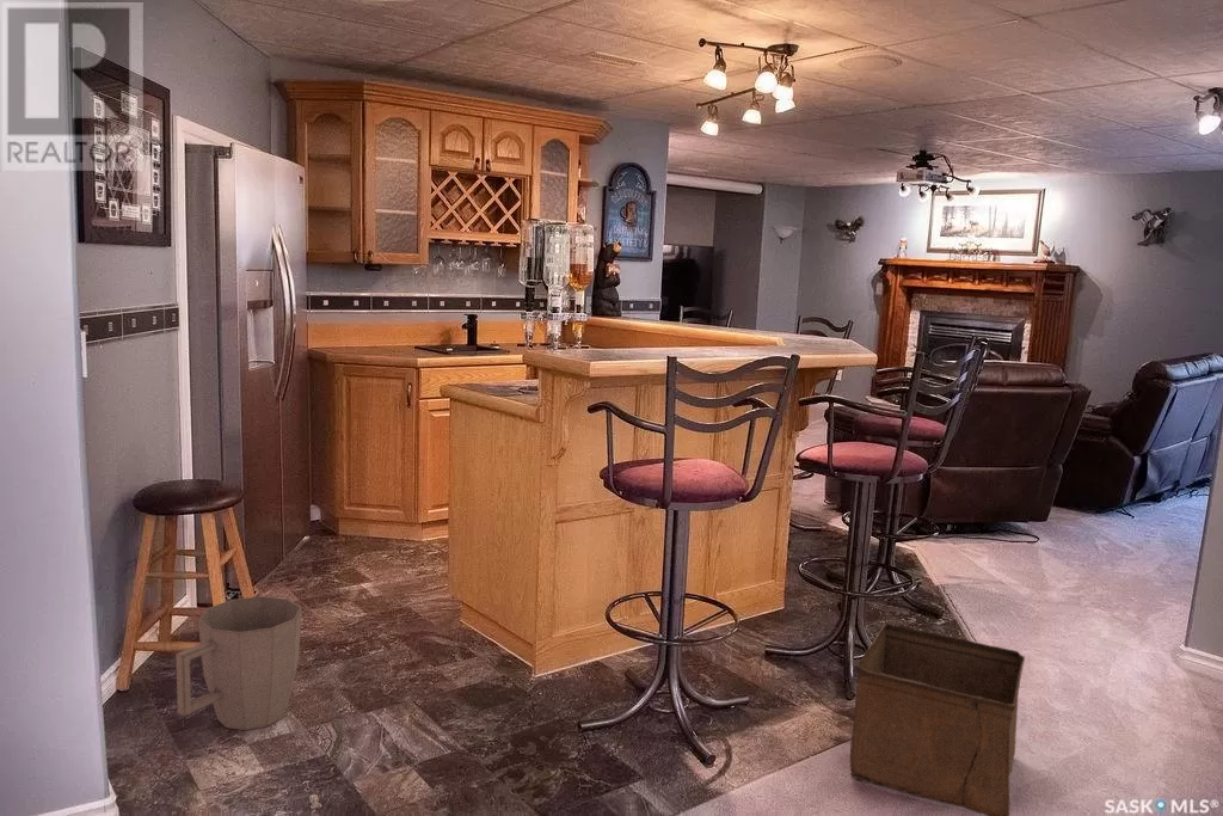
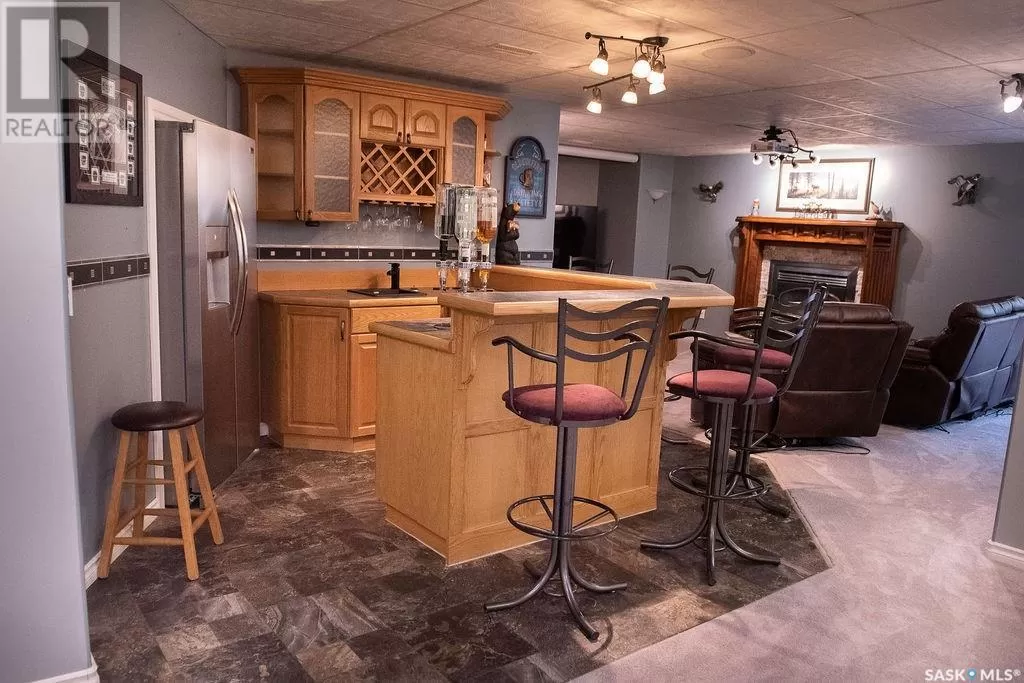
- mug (246, 669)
- storage bin (940, 713)
